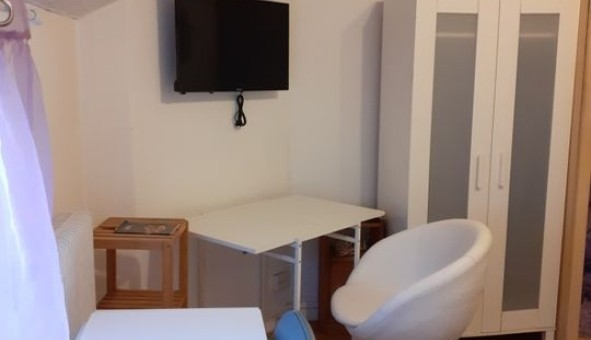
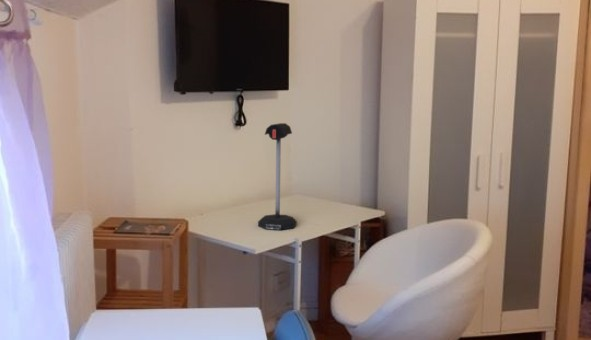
+ mailbox (278, 175)
